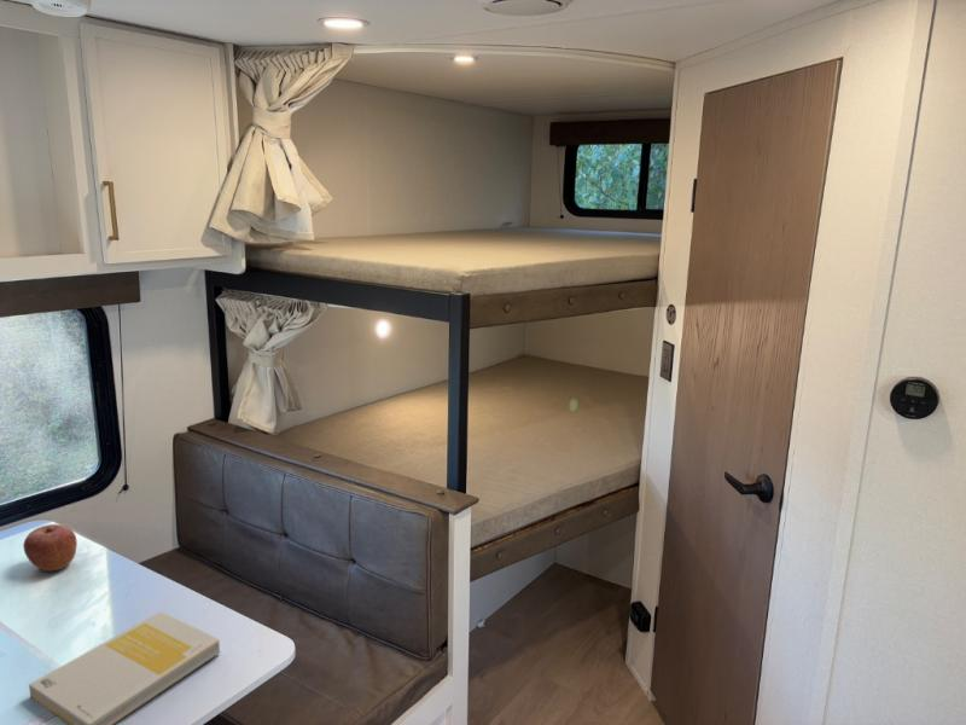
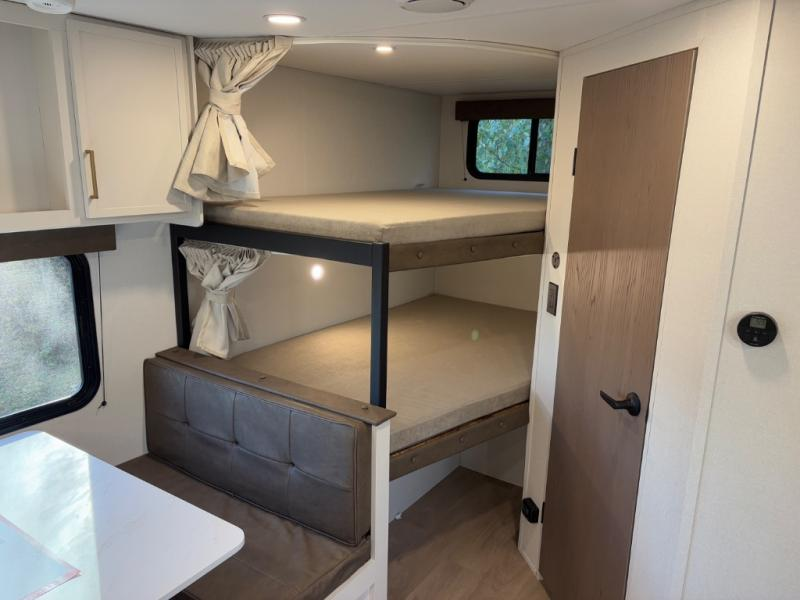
- book (129, 667)
- apple (51, 547)
